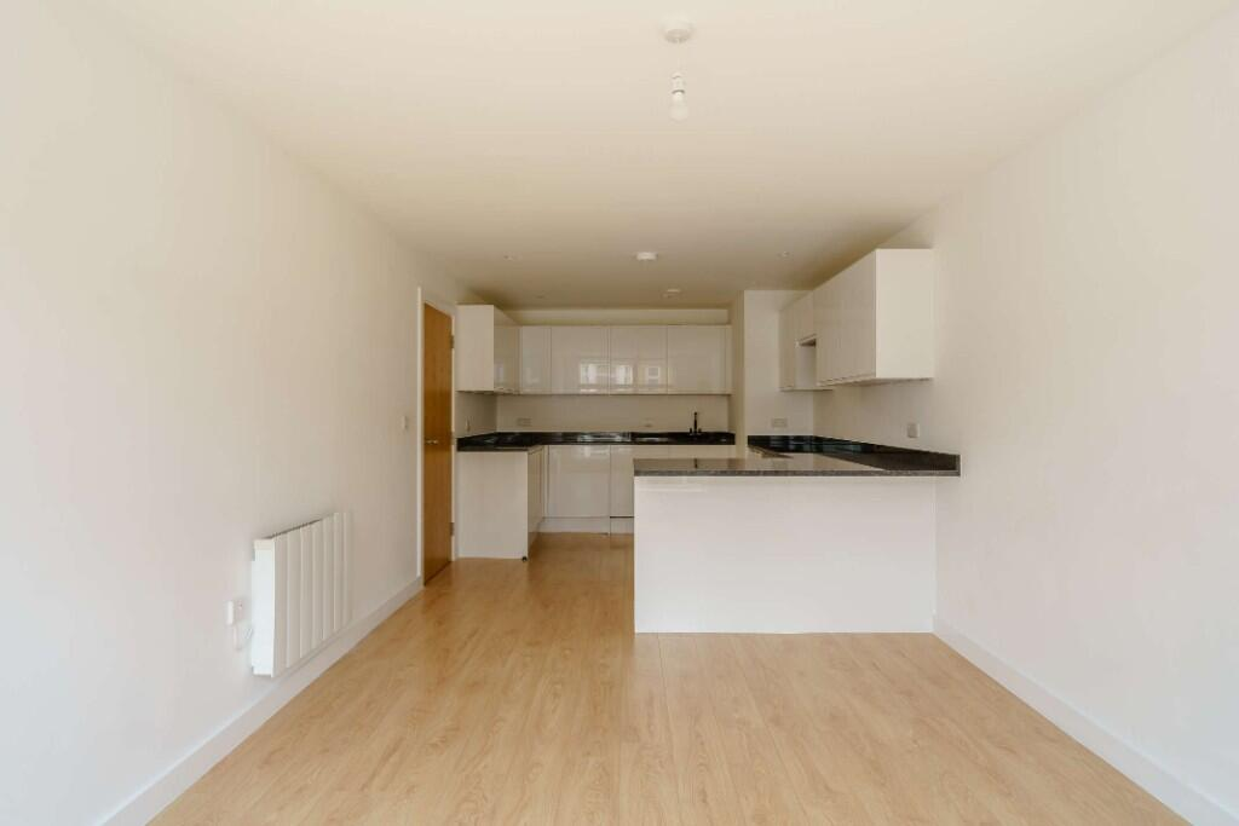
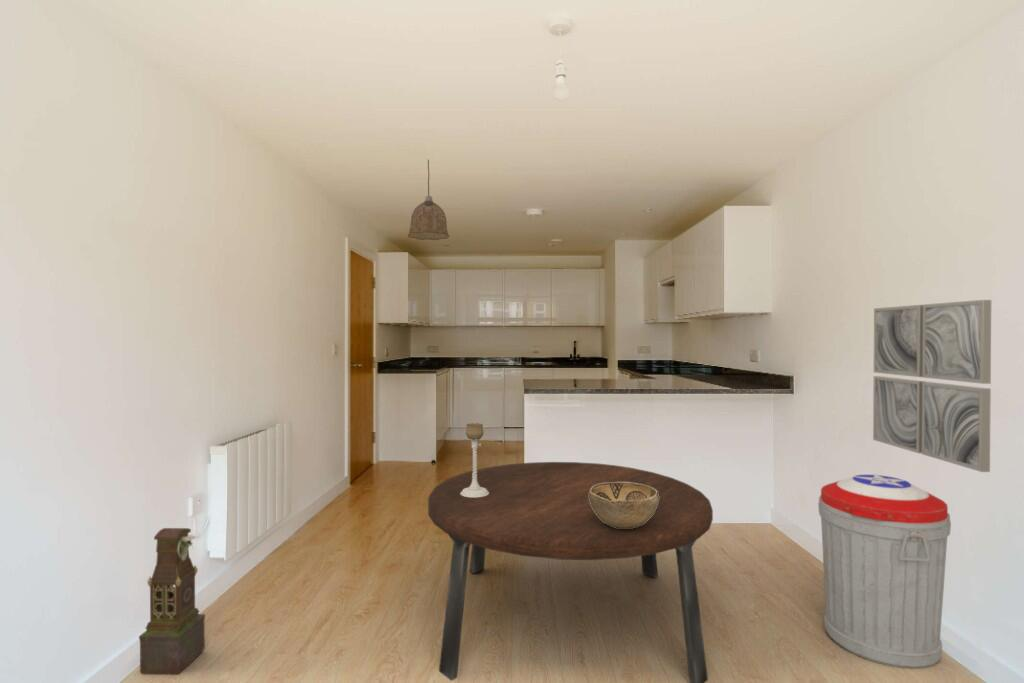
+ trash can (880, 560)
+ decorative bowl (623, 507)
+ wall art (924, 377)
+ dining table (566, 554)
+ pendant lamp (428, 198)
+ clock tower (173, 595)
+ candle holder (474, 458)
